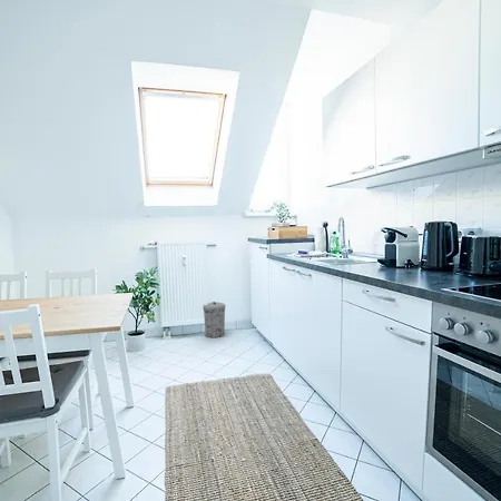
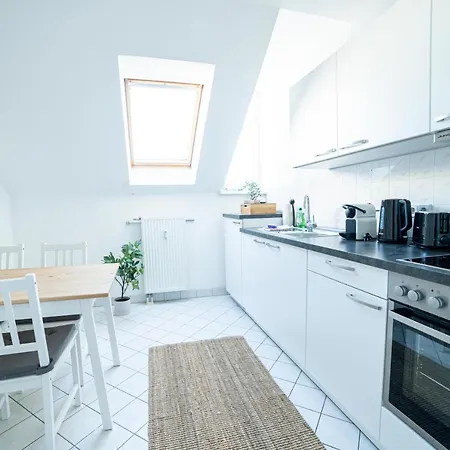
- trash can (214, 318)
